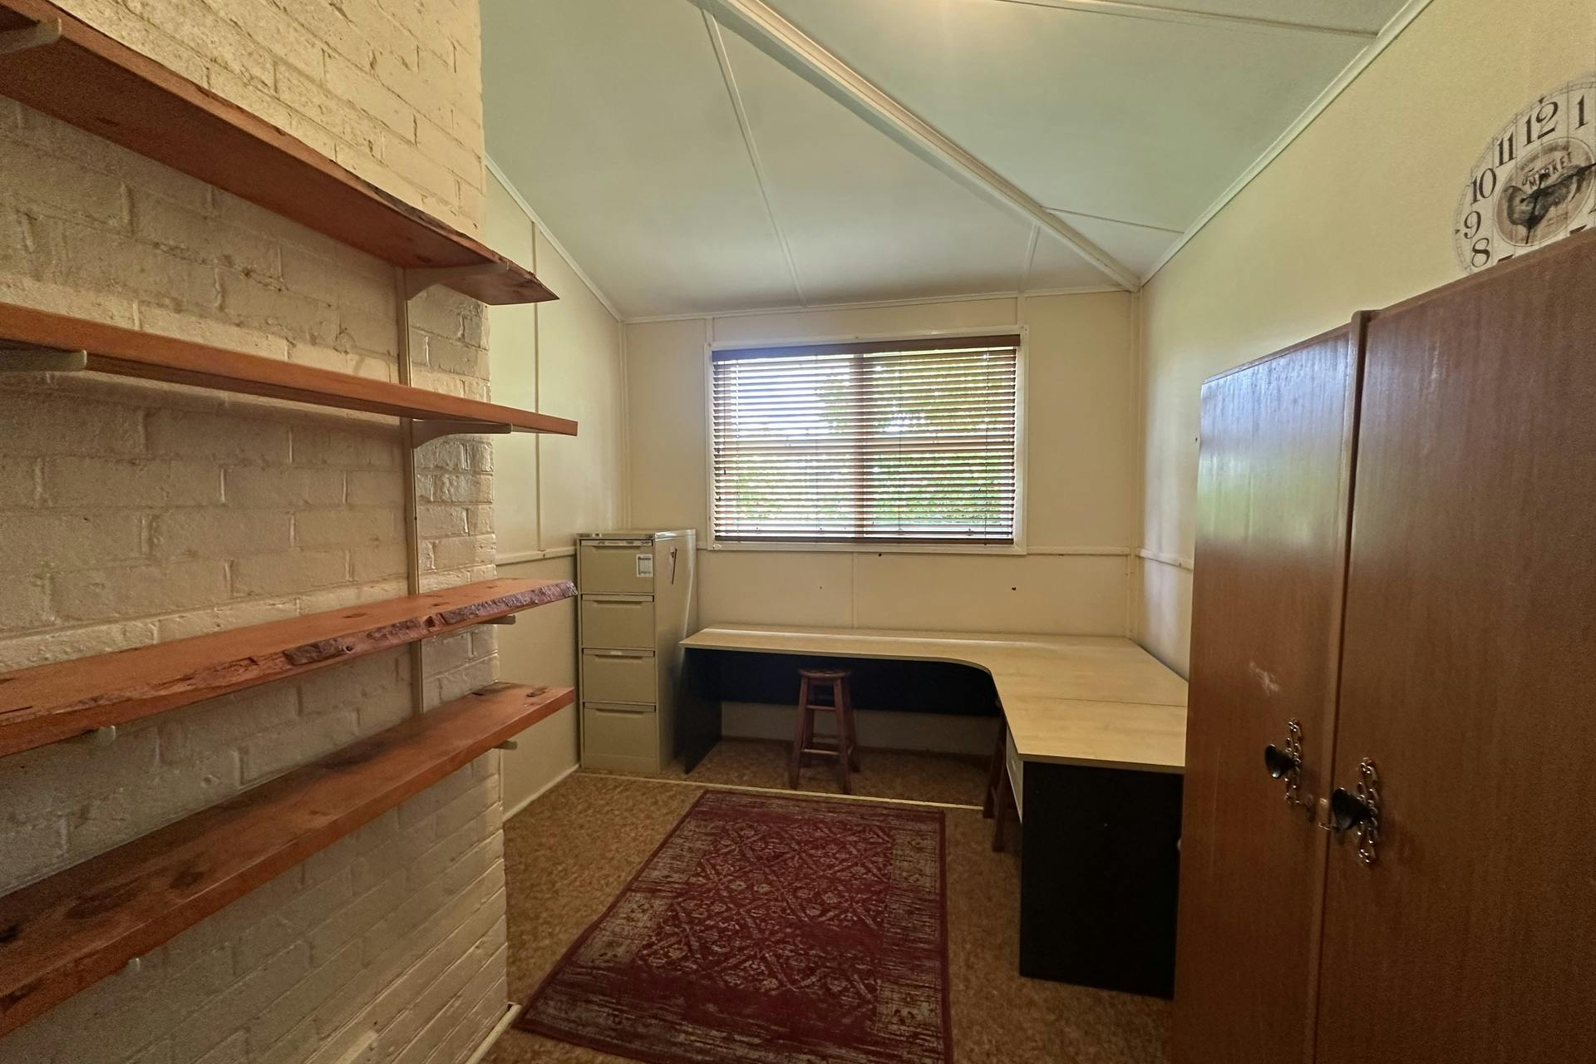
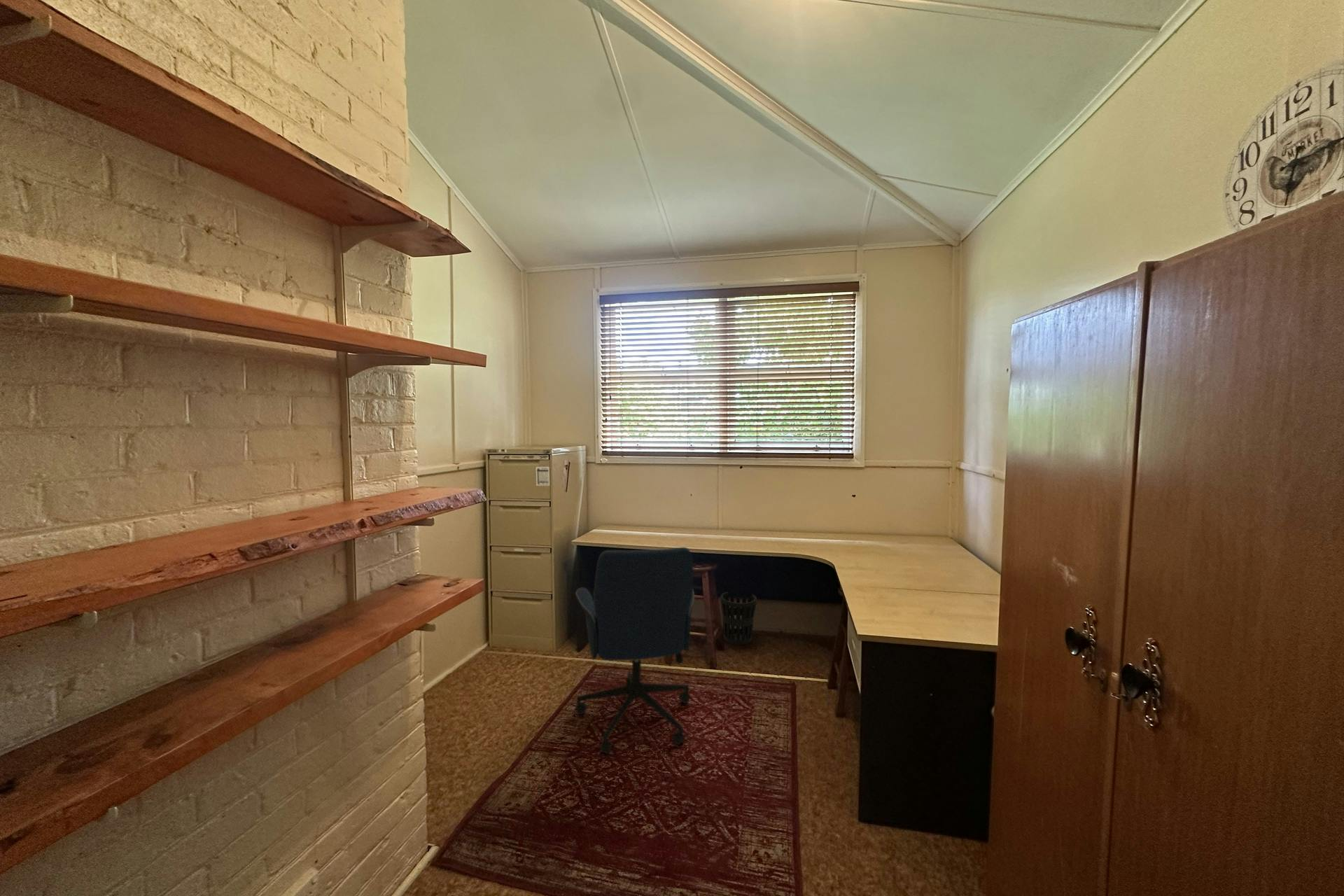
+ wastebasket (738, 617)
+ office chair (637, 628)
